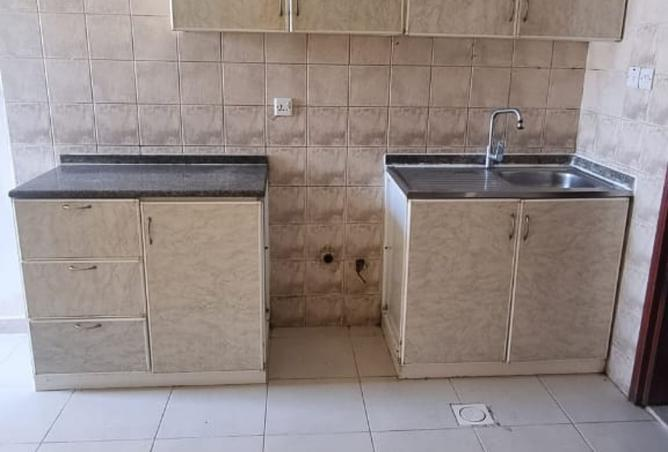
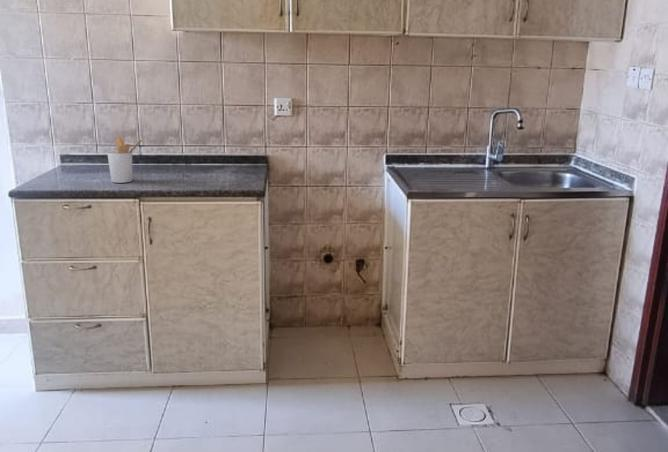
+ utensil holder (126, 159)
